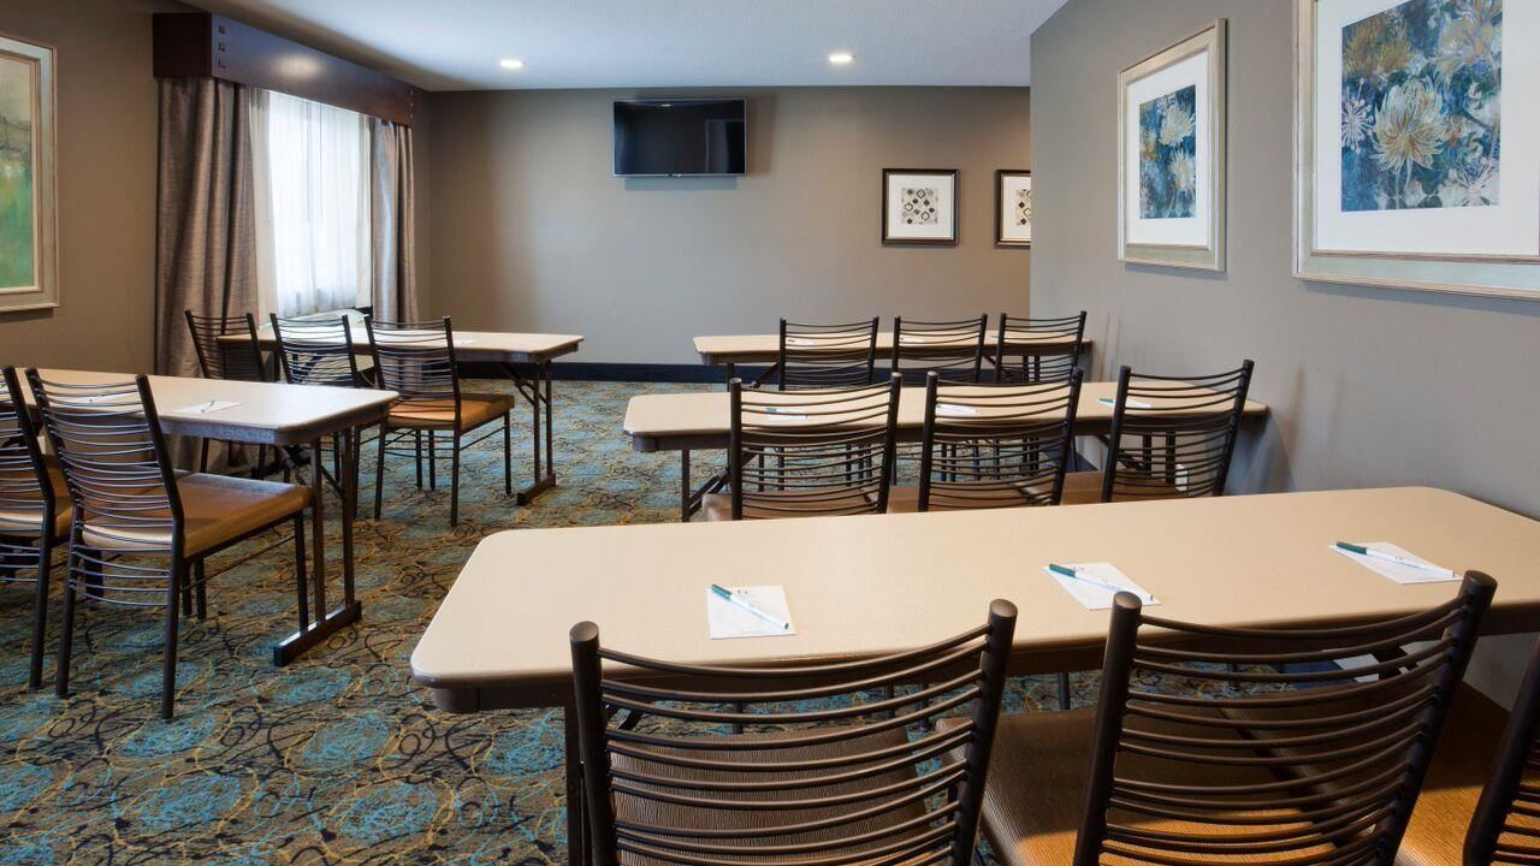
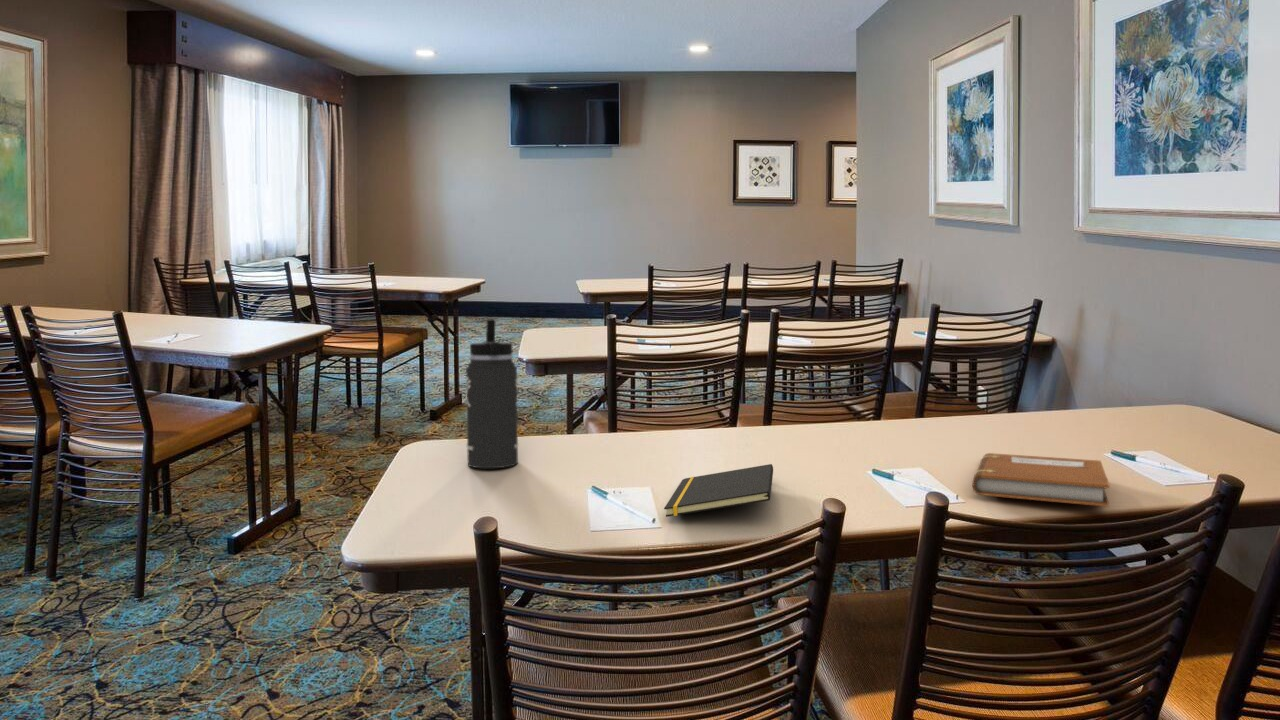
+ notebook (1038, 476)
+ thermos bottle (492, 392)
+ notepad (722, 488)
